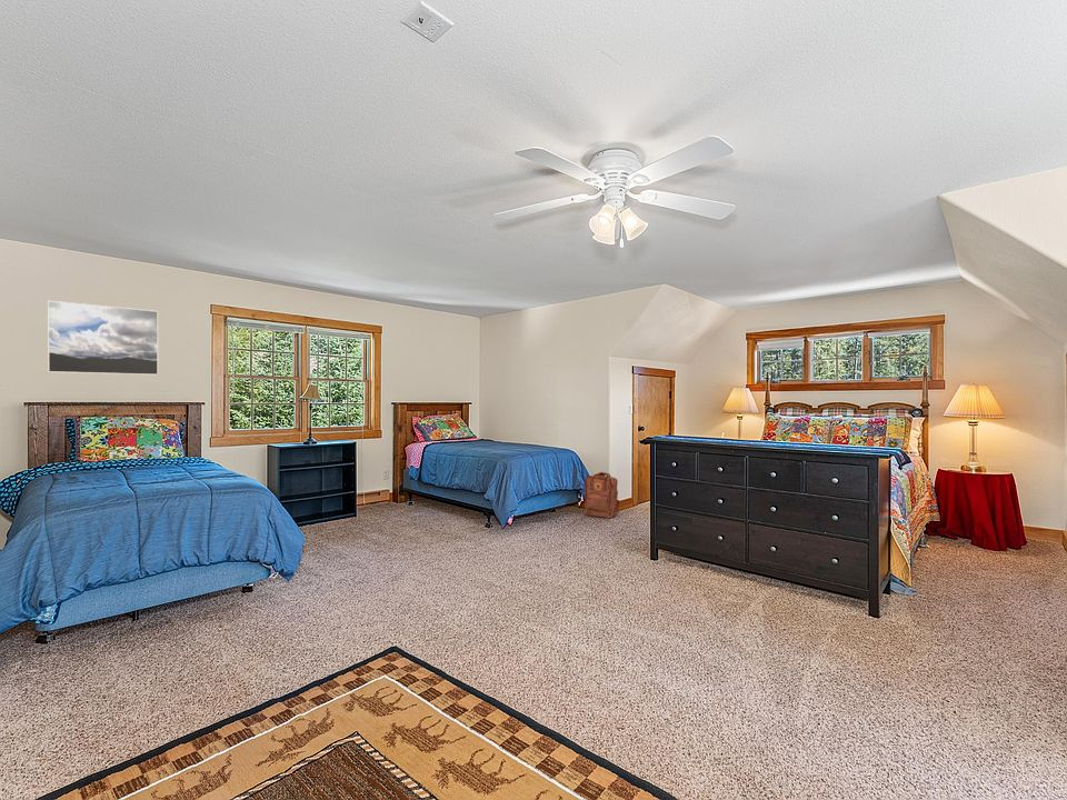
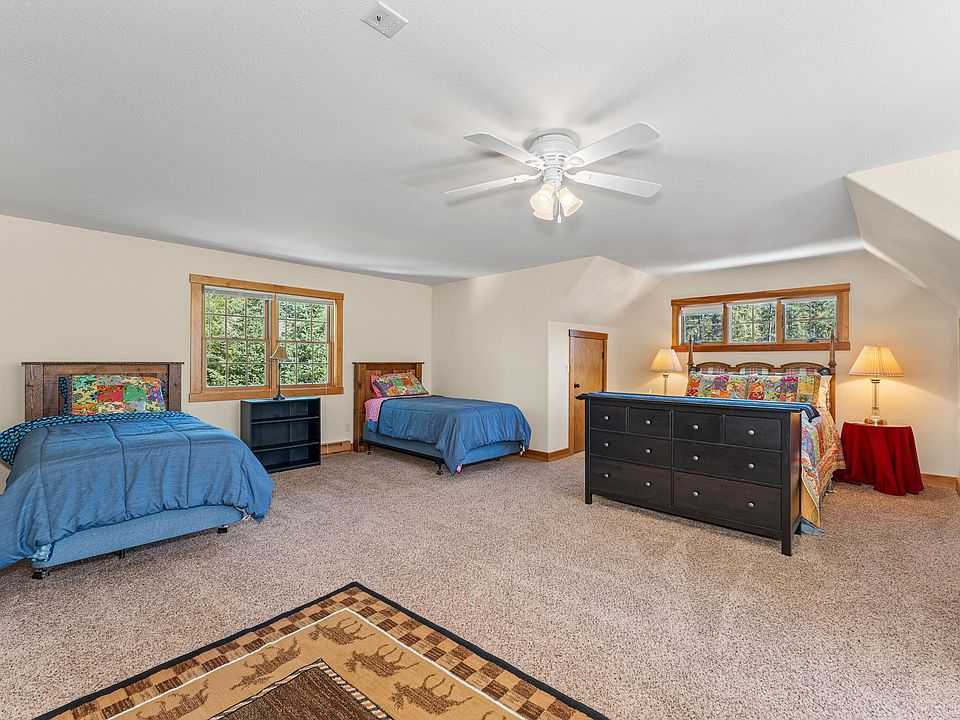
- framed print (106, 339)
- backpack (600, 493)
